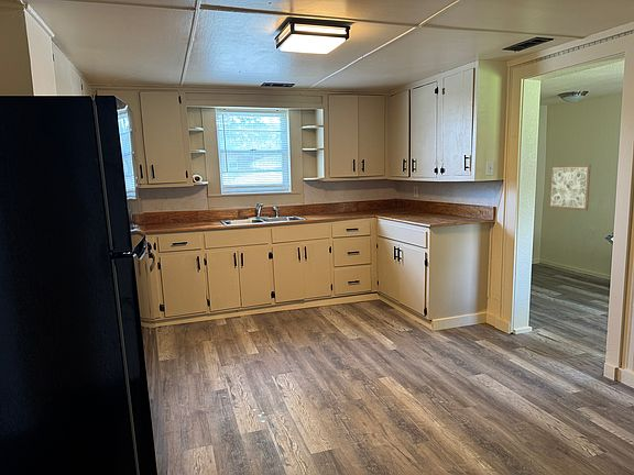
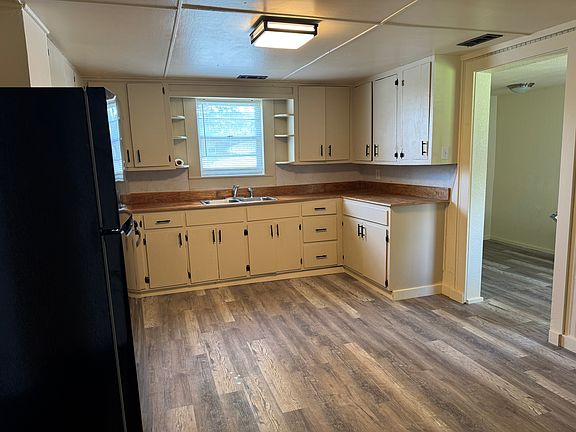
- wall art (569, 188)
